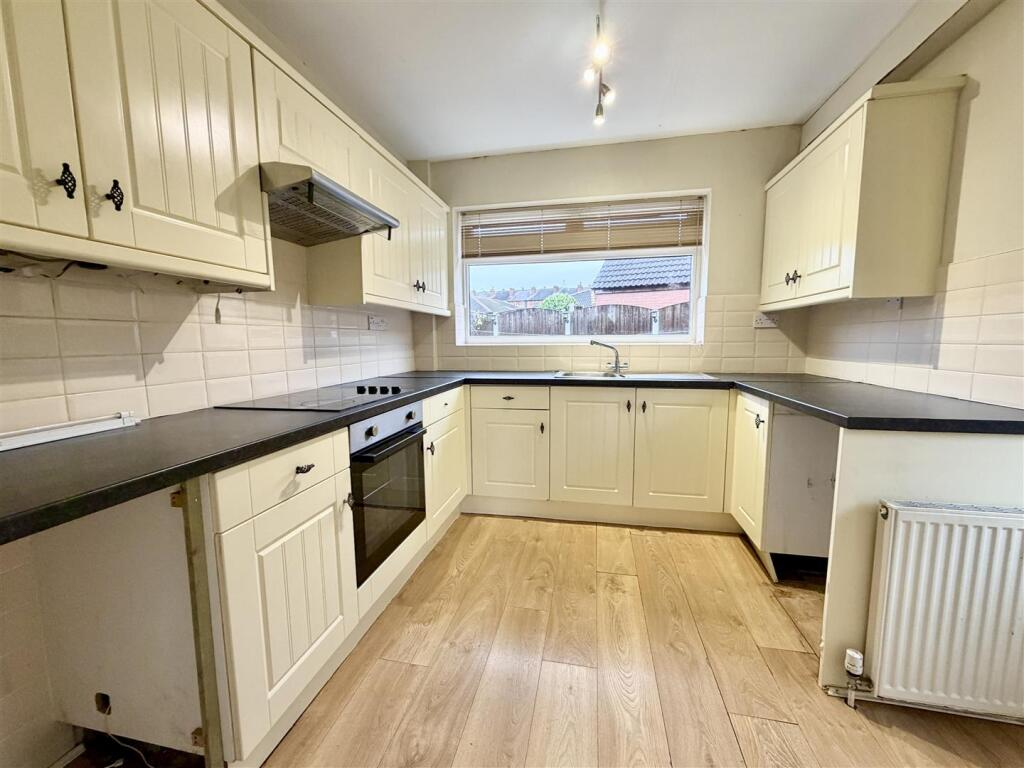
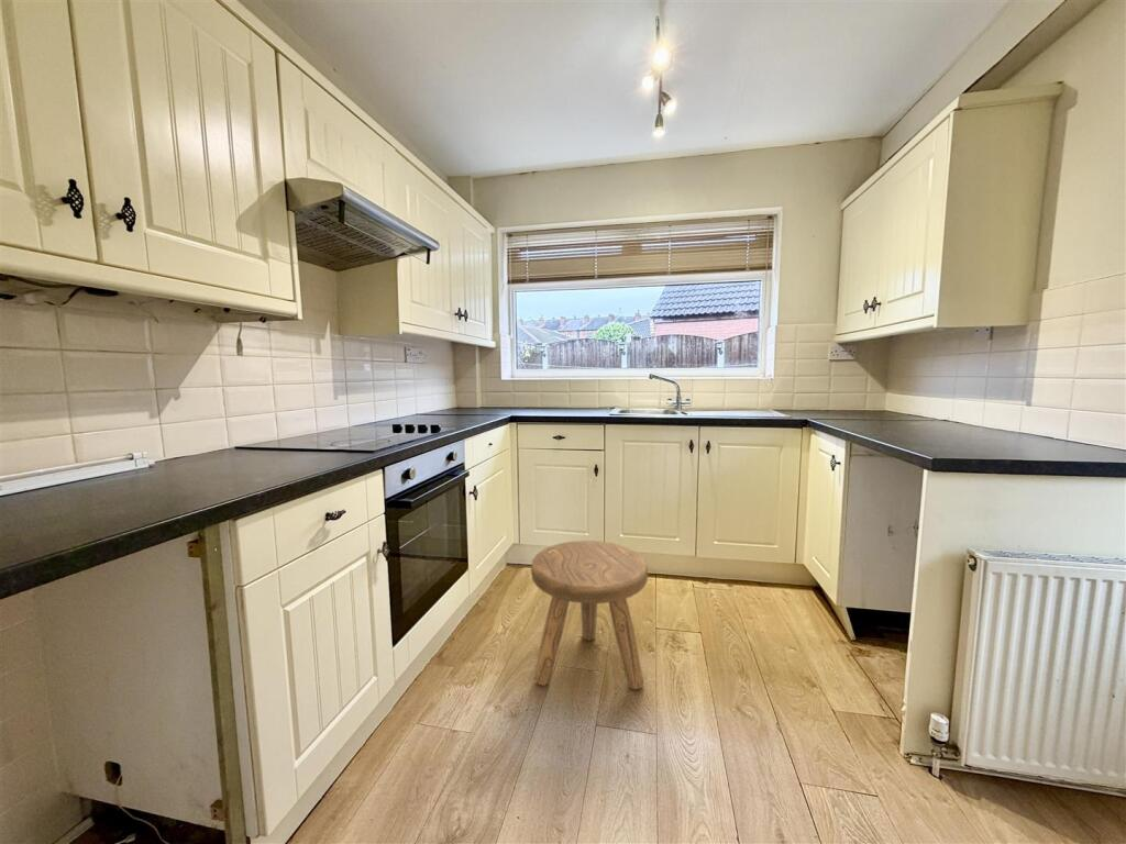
+ stool (587, 614)
